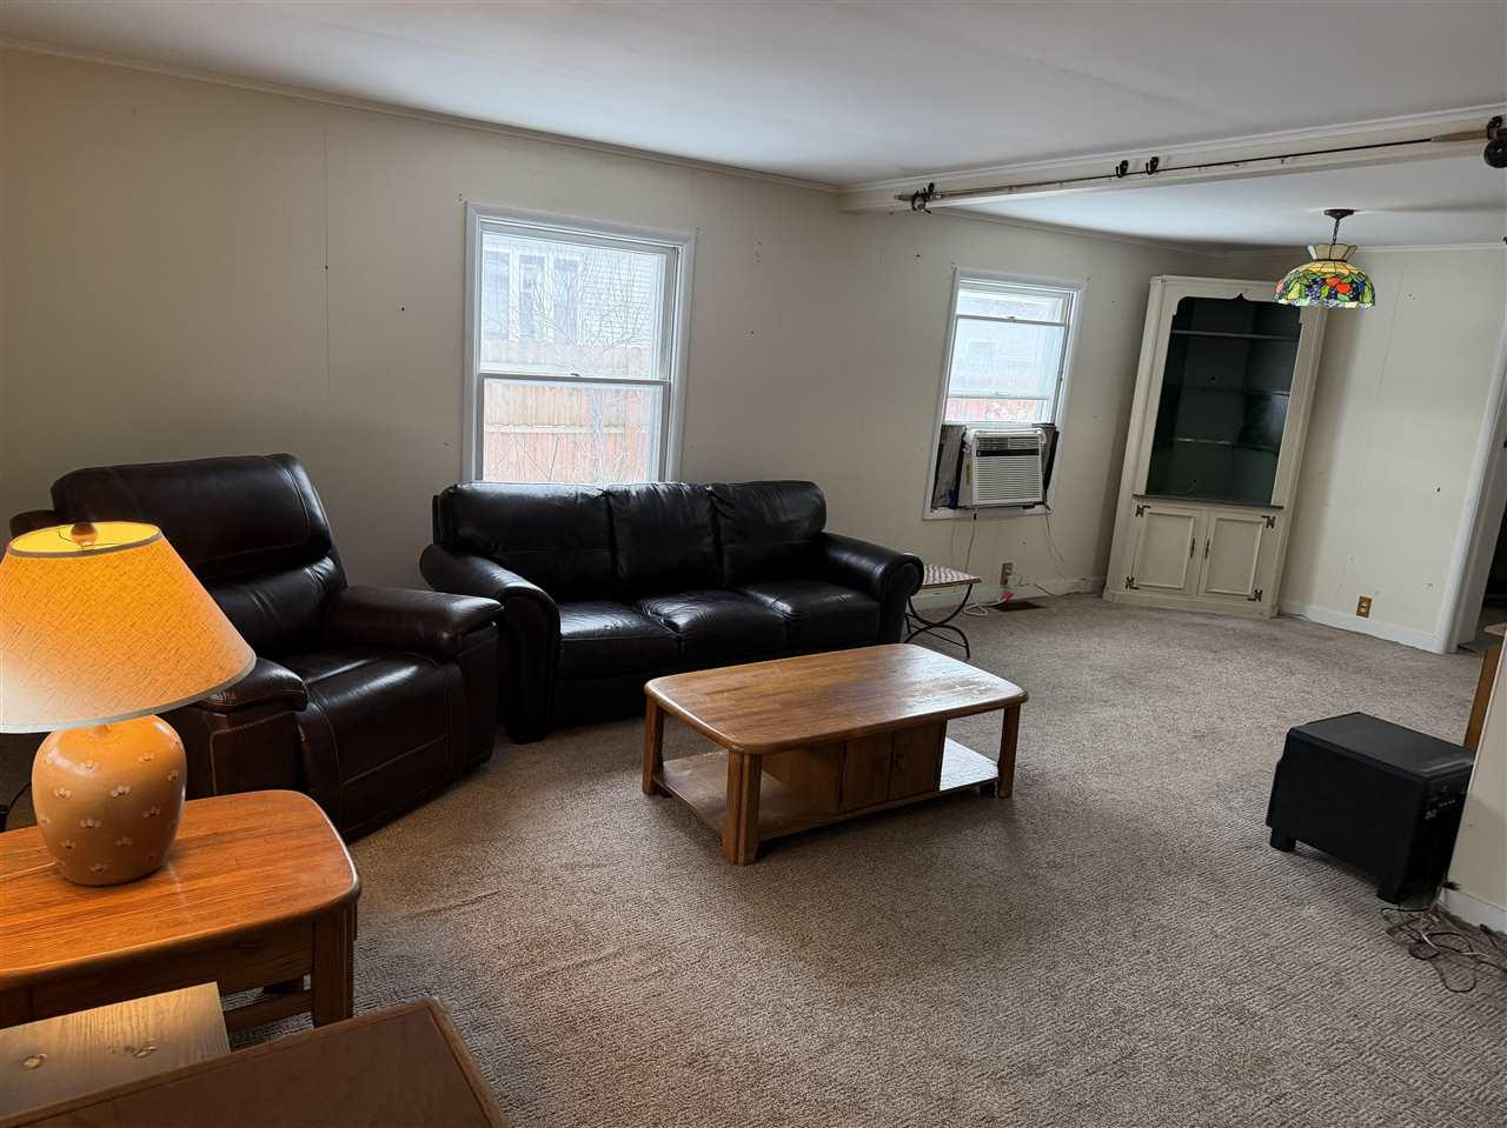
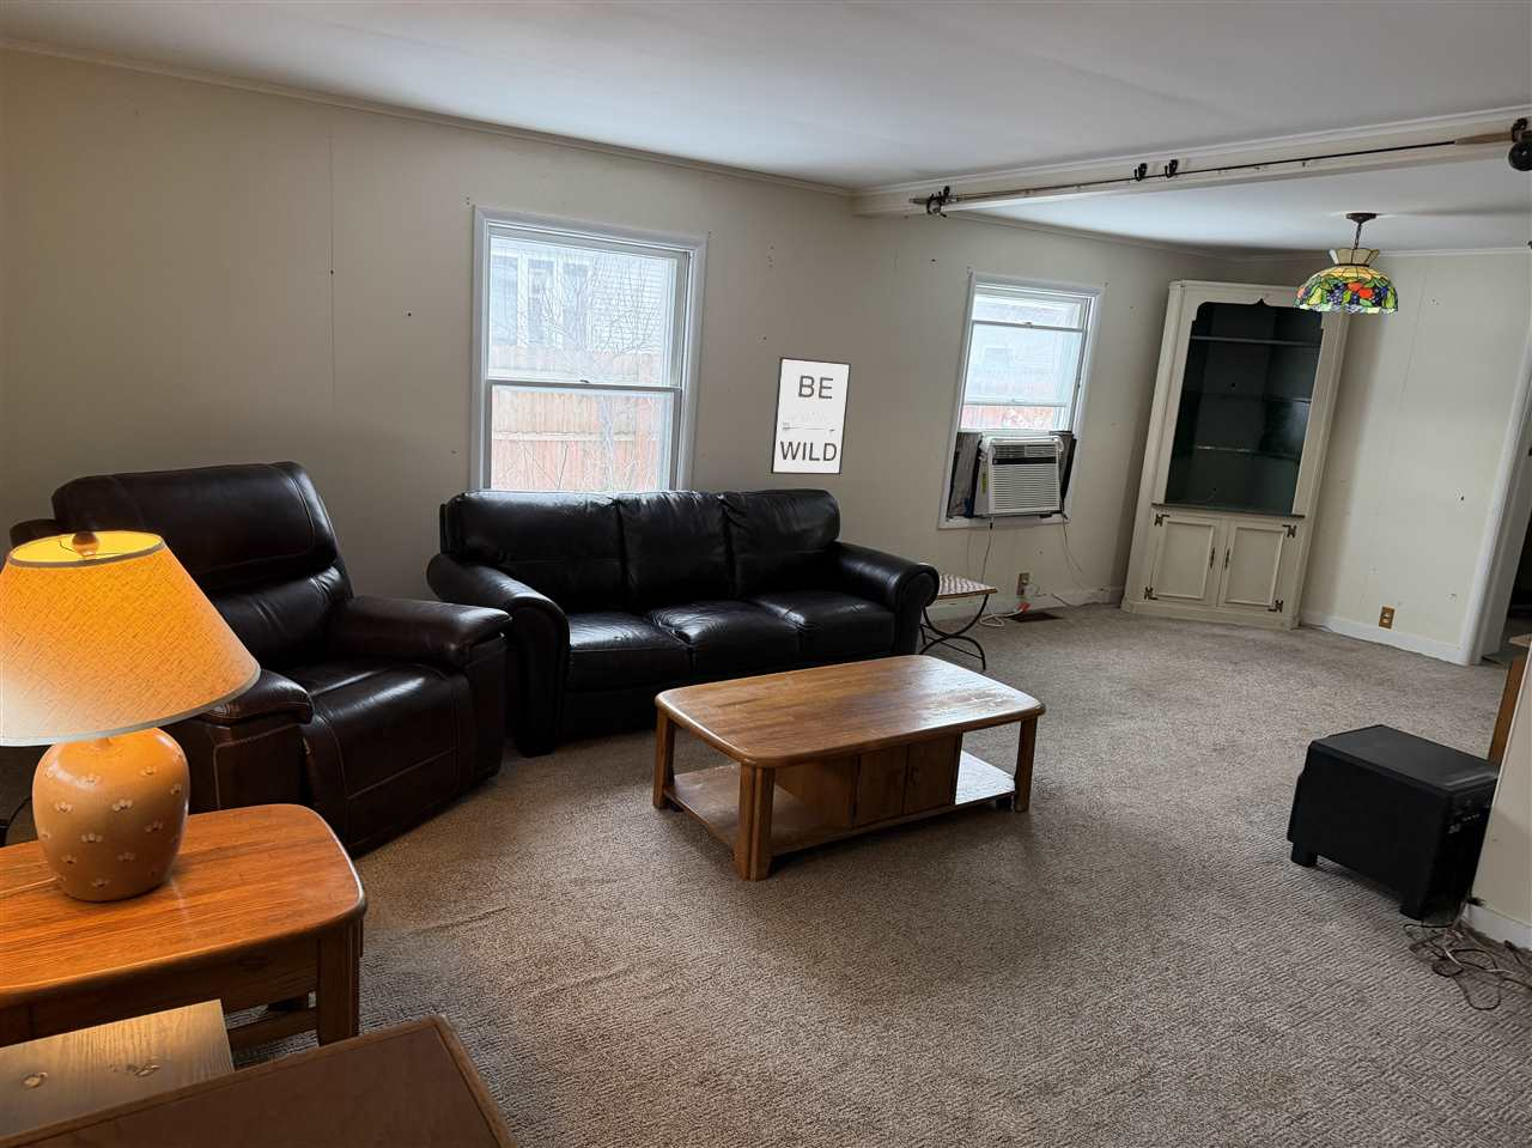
+ wall art (810, 416)
